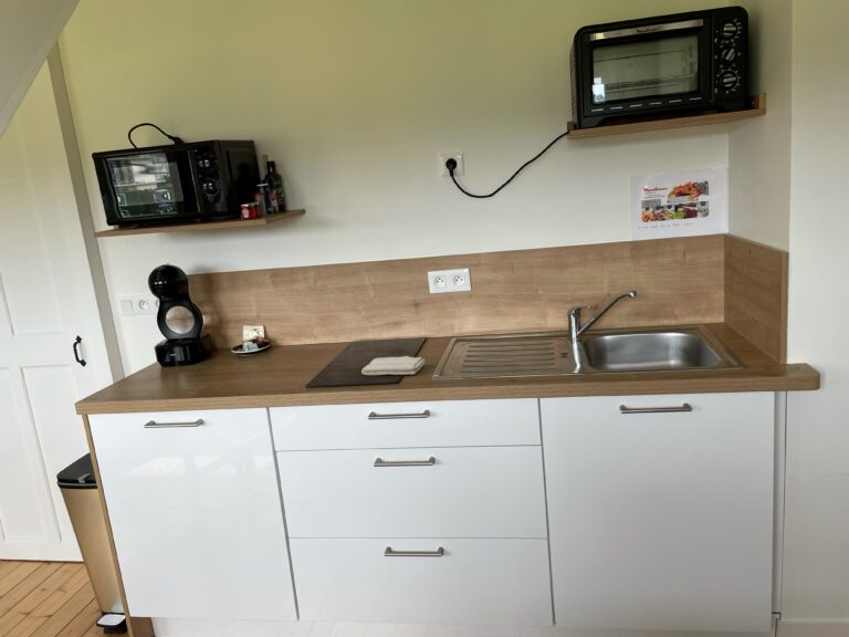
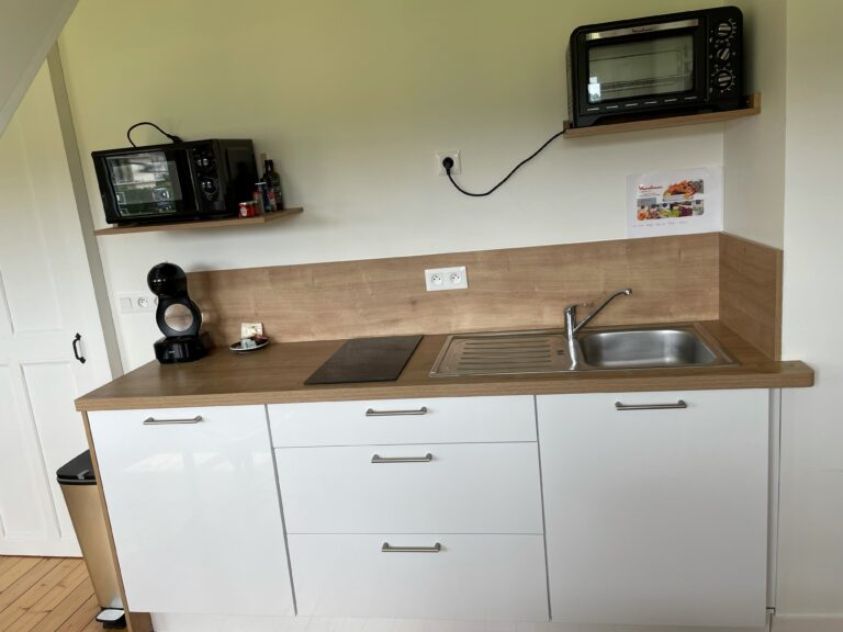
- washcloth (394, 365)
